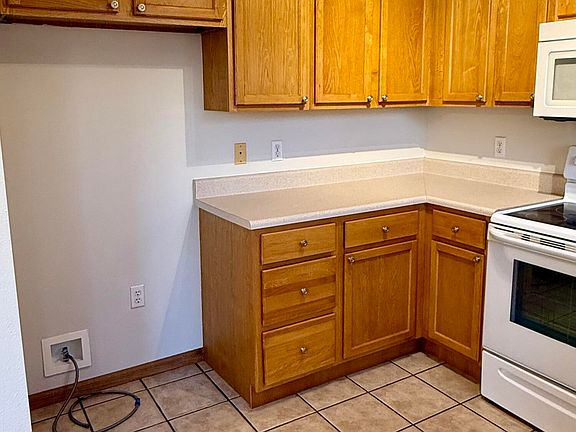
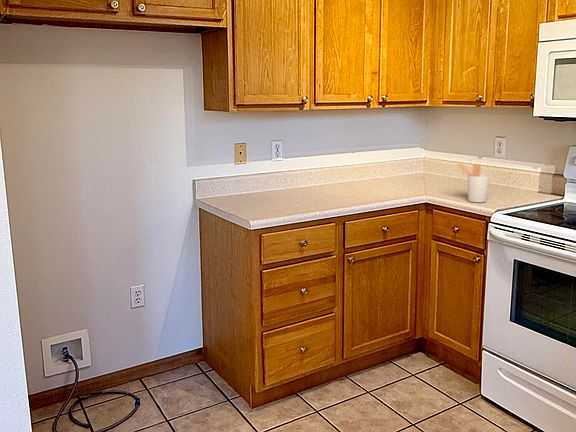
+ utensil holder (472, 181)
